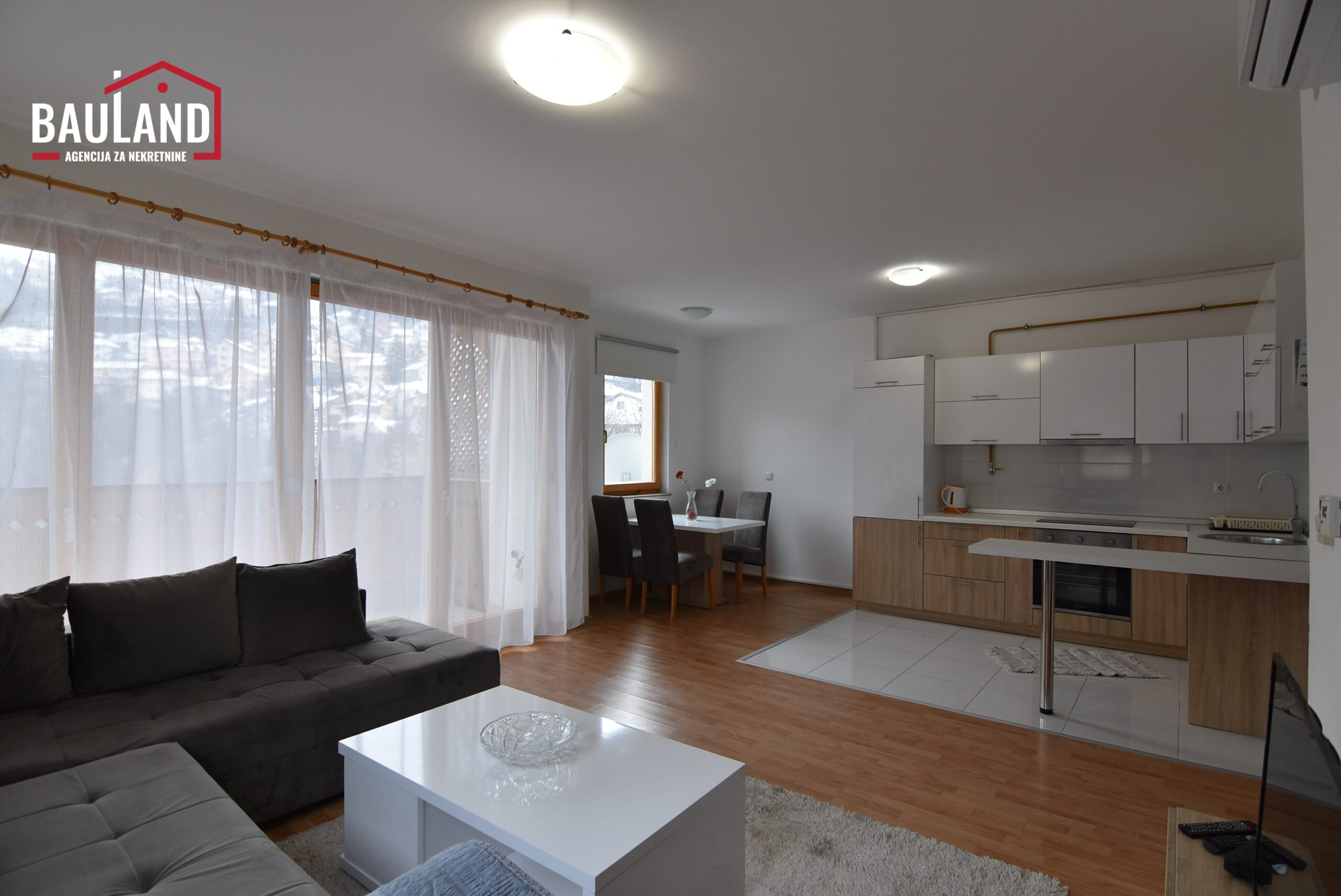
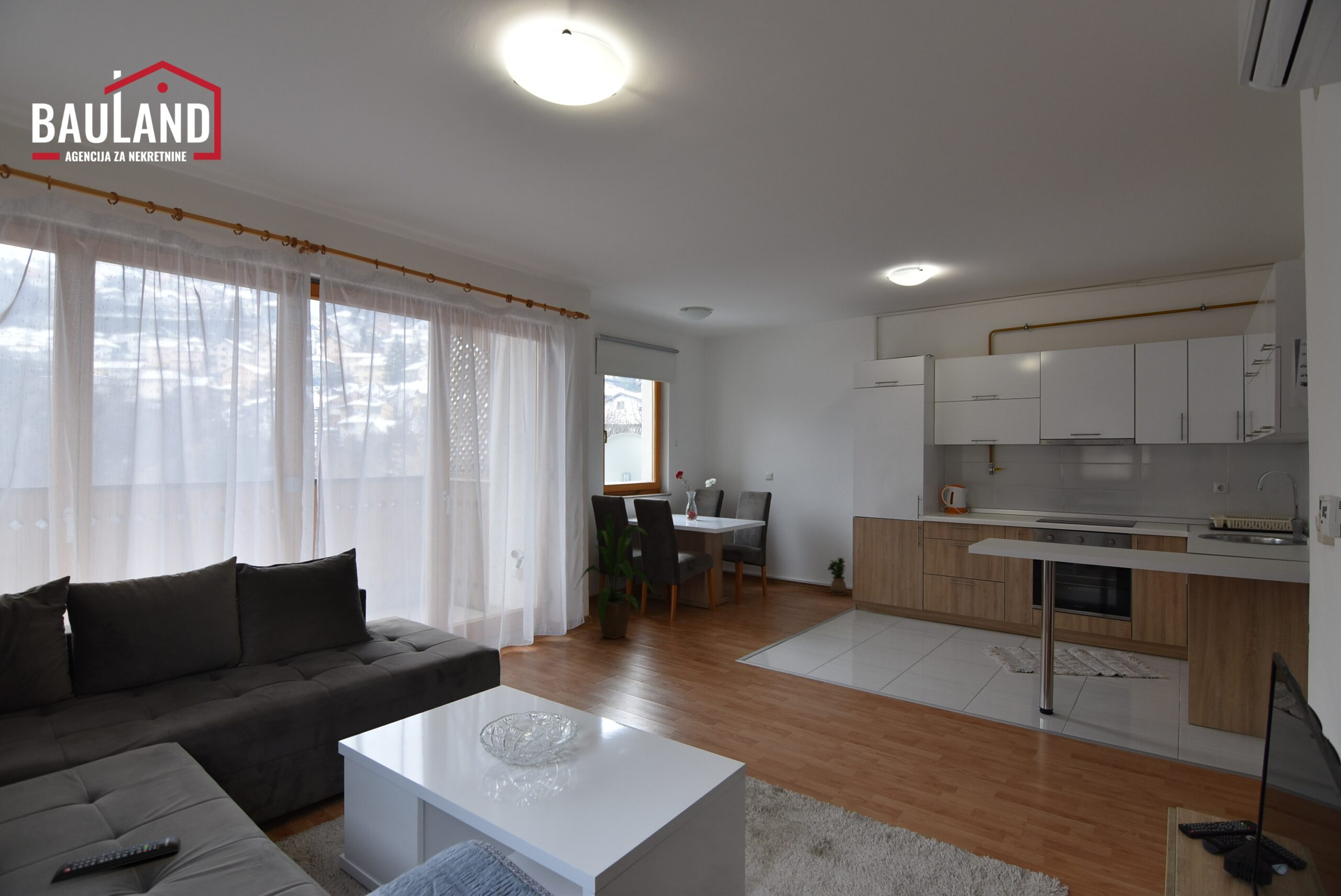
+ remote control (118, 859)
+ potted plant (838, 575)
+ house plant (623, 571)
